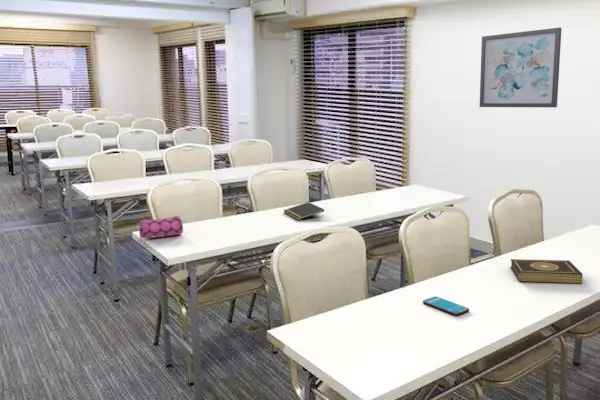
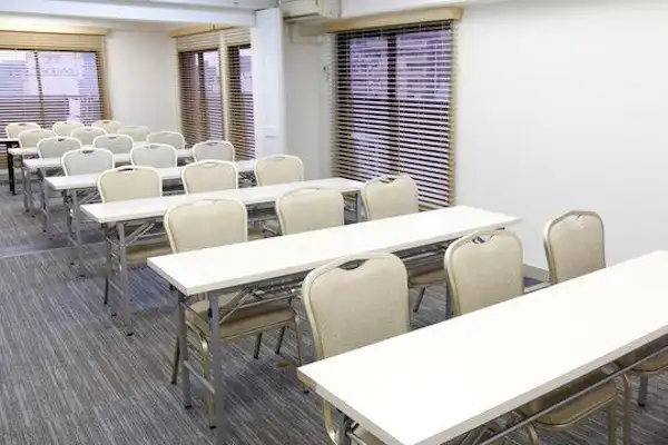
- pencil case (160, 226)
- book (544, 270)
- smartphone (445, 305)
- wall art (517, 70)
- notepad (303, 210)
